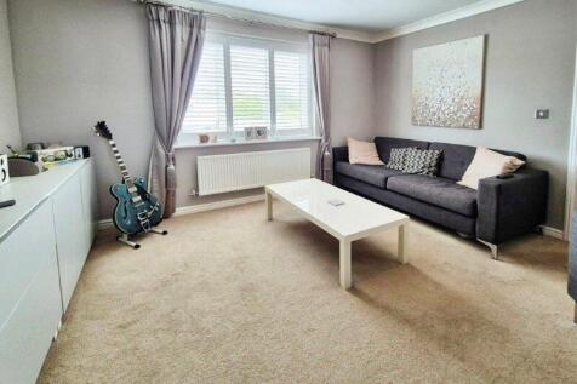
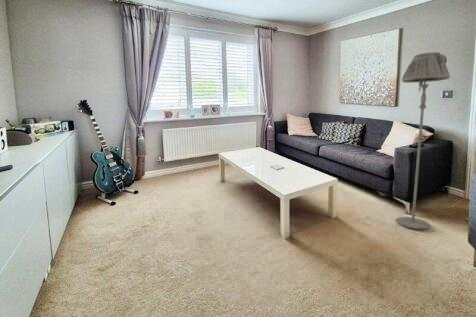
+ floor lamp (419, 143)
